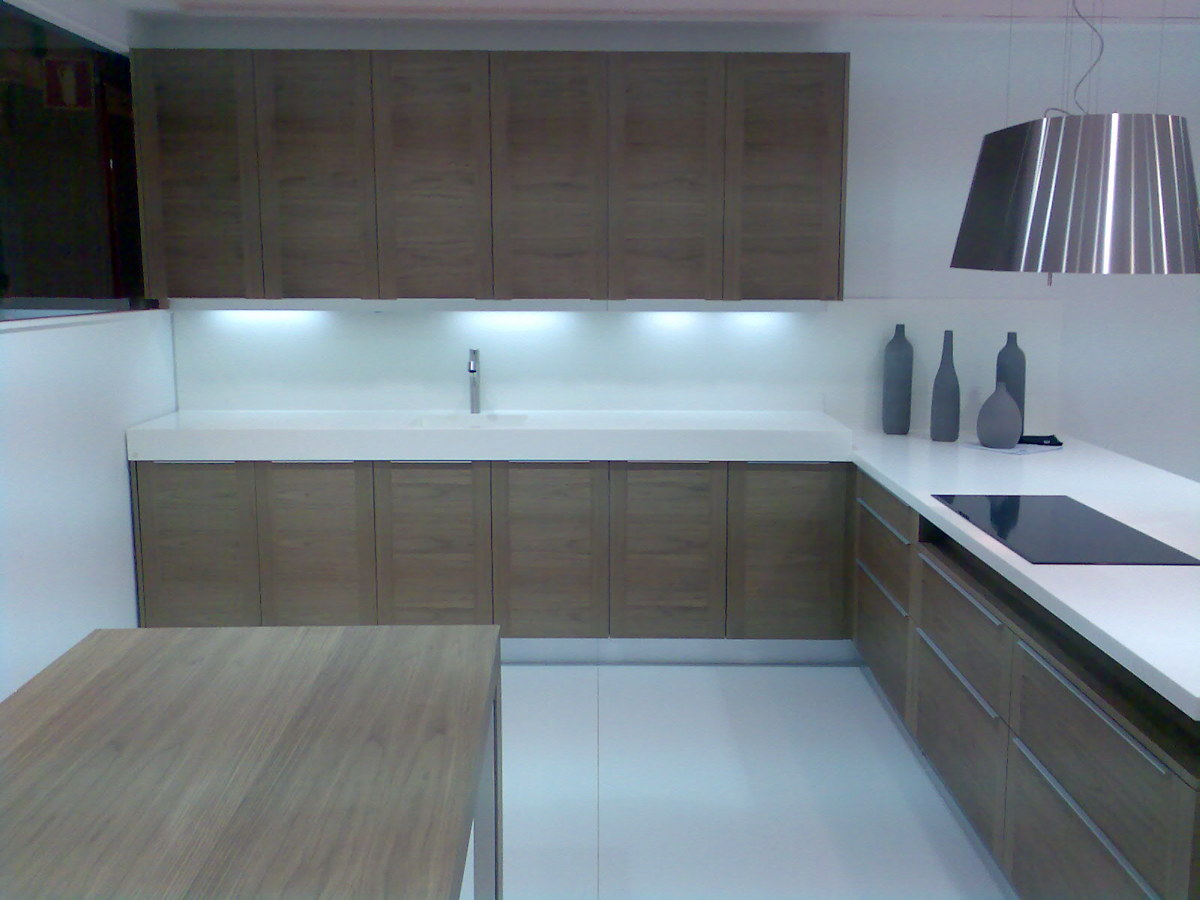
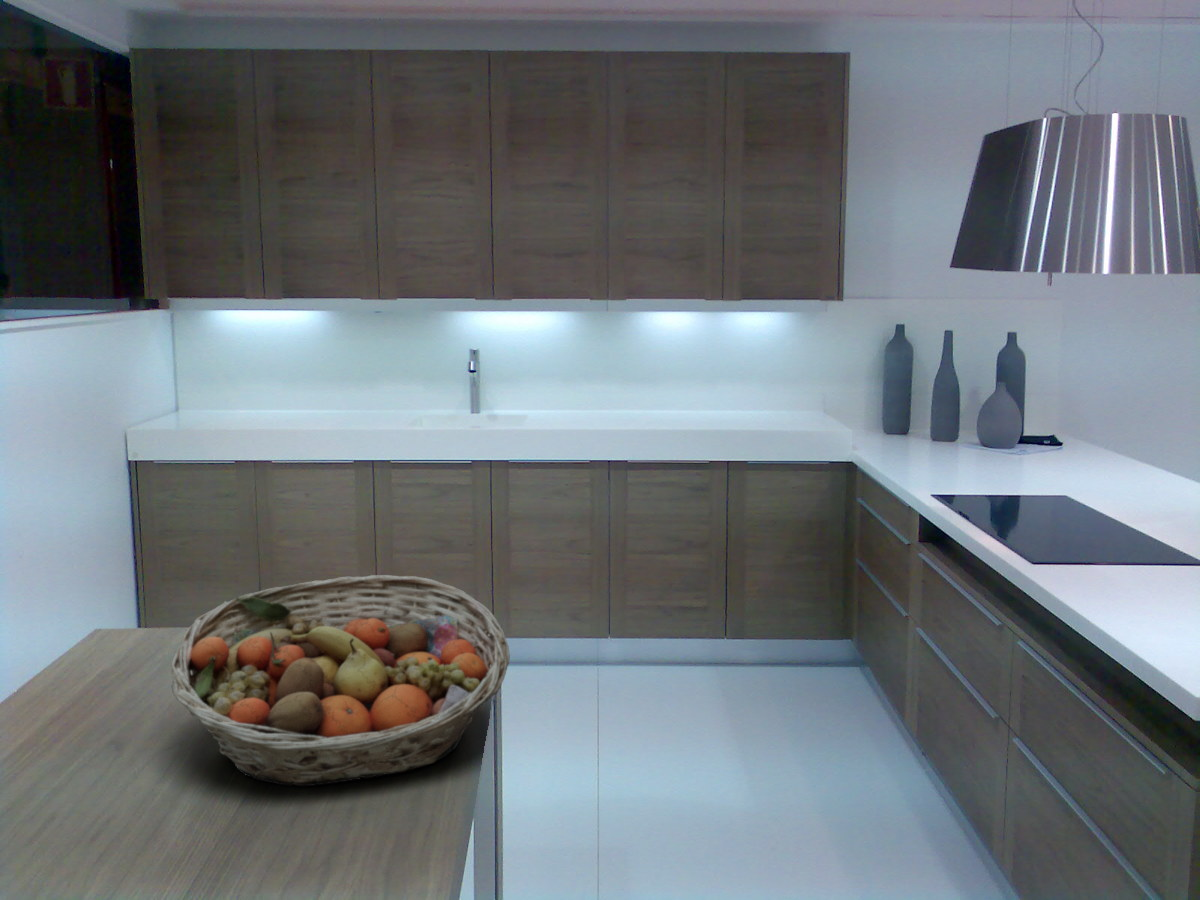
+ fruit basket (346, 673)
